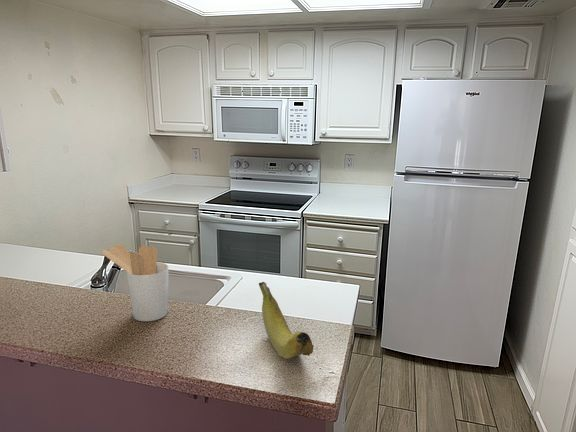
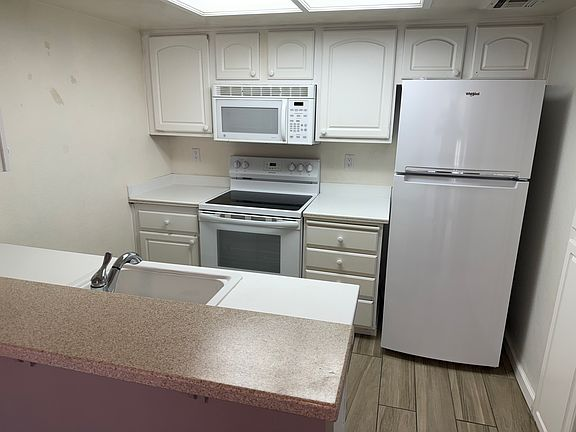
- utensil holder (138, 279)
- fruit (280, 327)
